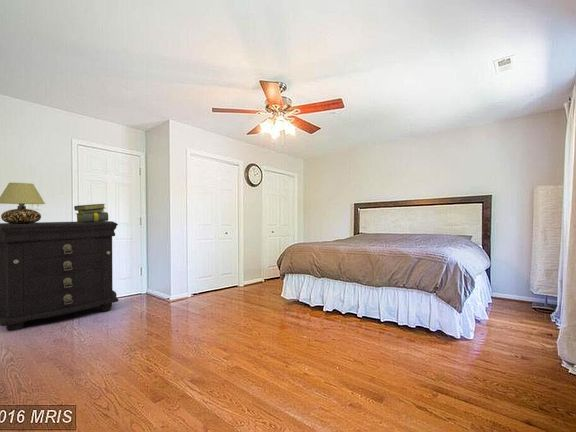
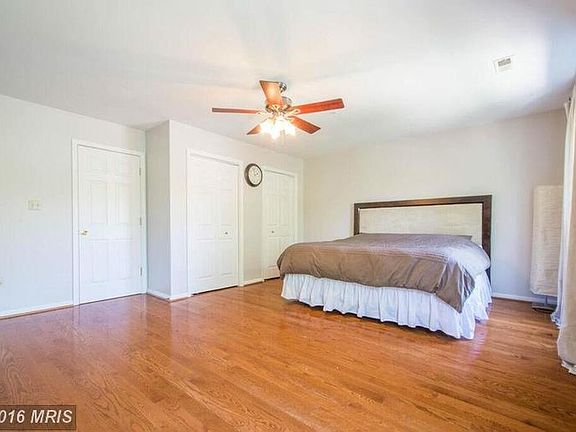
- table lamp (21, 203)
- stack of books (91, 212)
- dresser (60, 269)
